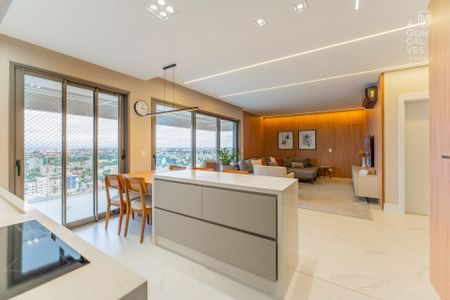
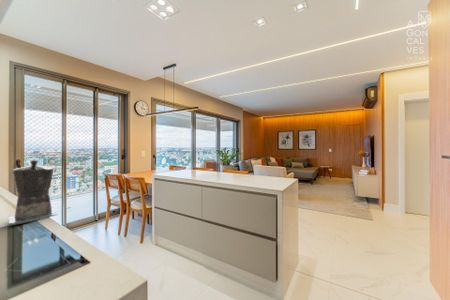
+ coffee maker (33, 188)
